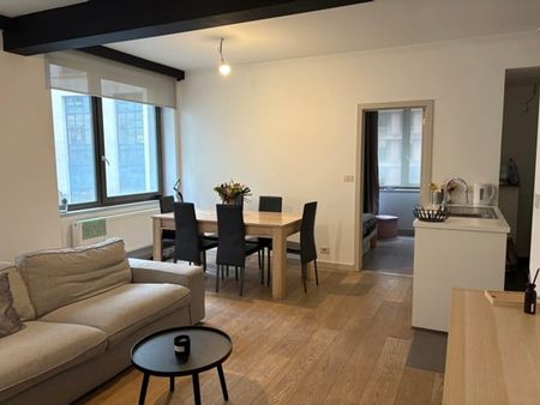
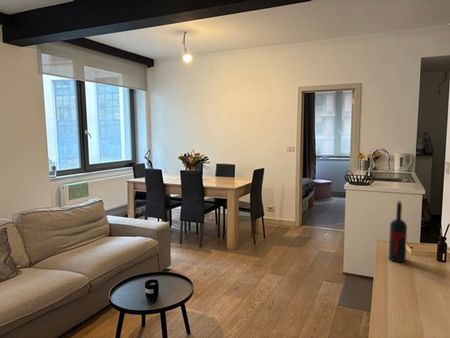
+ wine bottle (397, 231)
